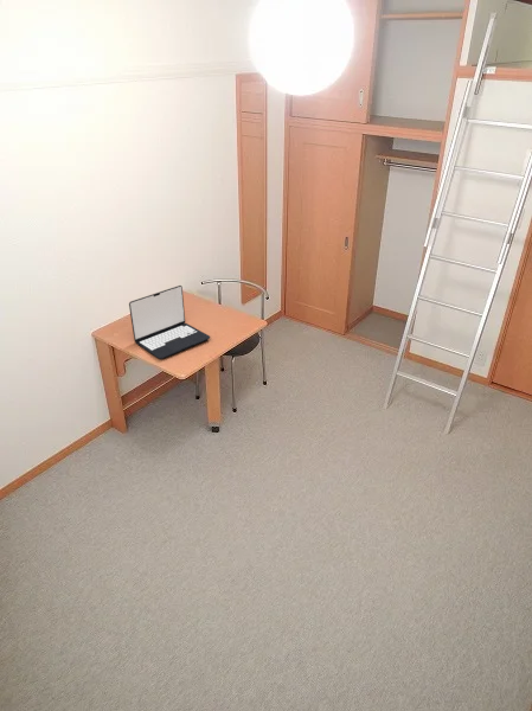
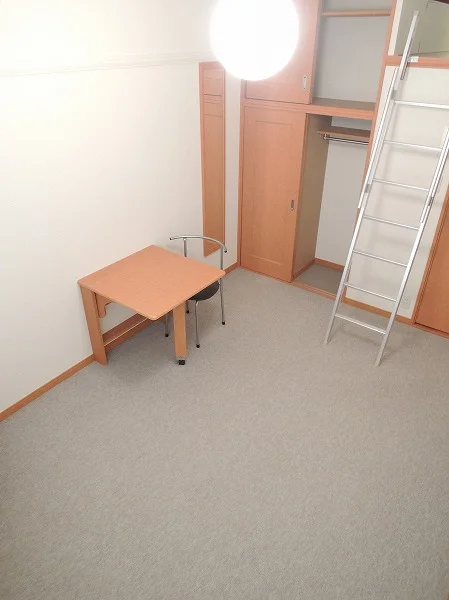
- laptop (171, 320)
